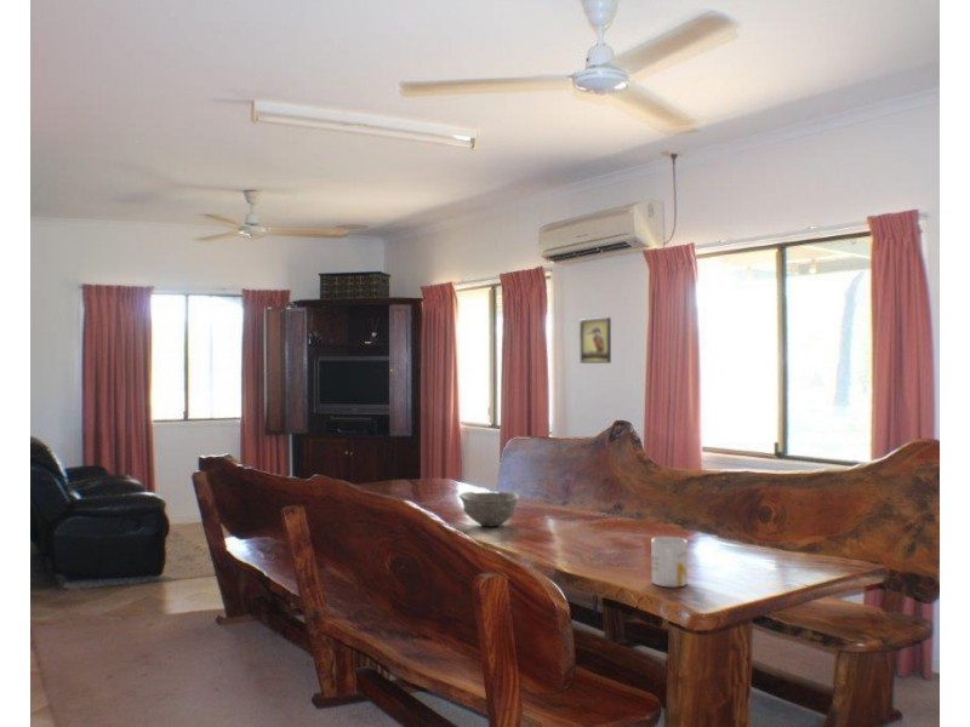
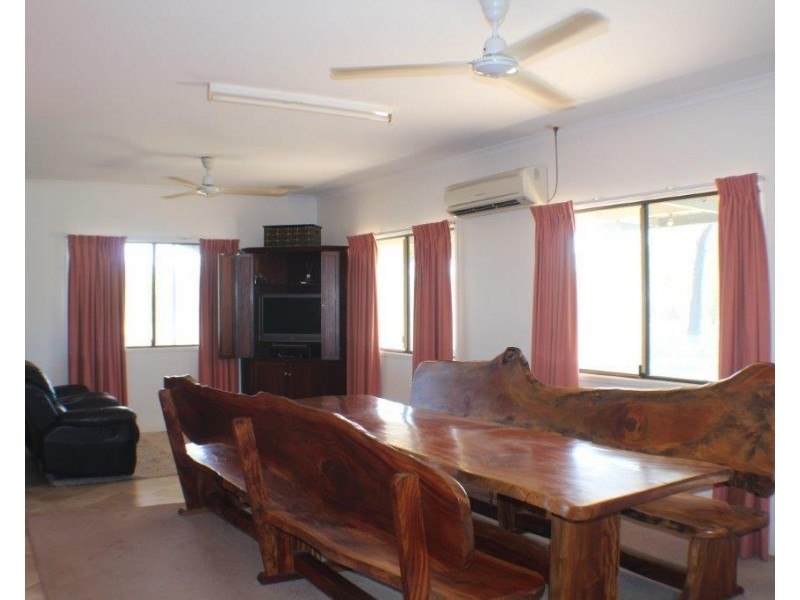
- bowl (489, 509)
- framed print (594, 340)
- mug (672, 562)
